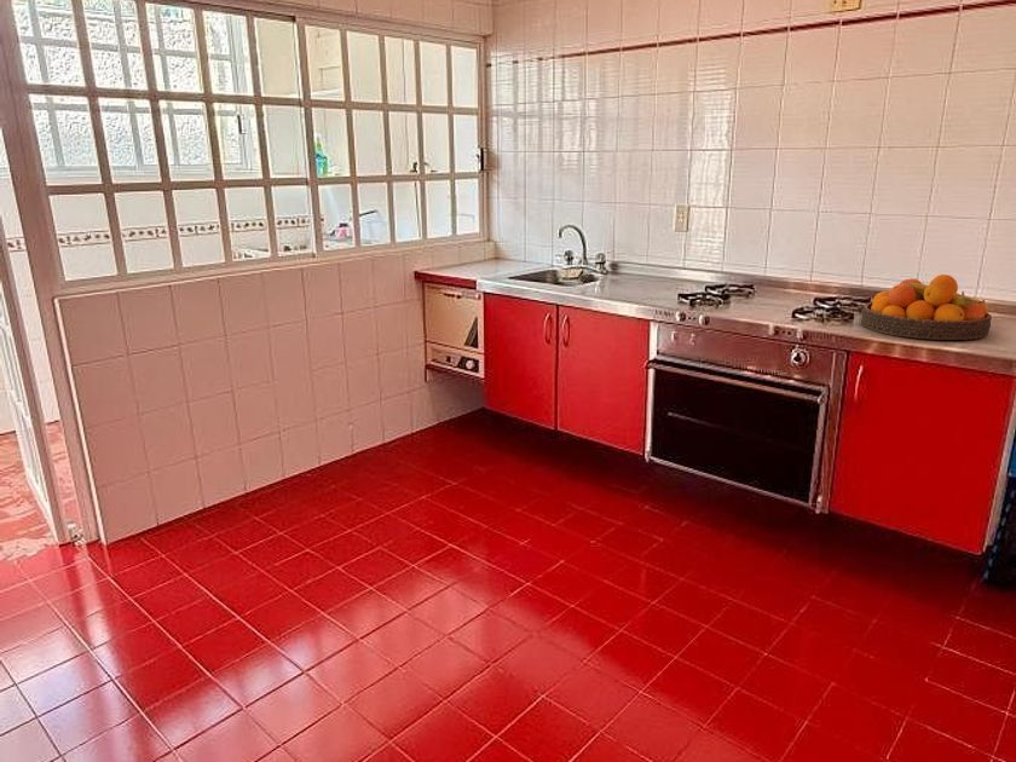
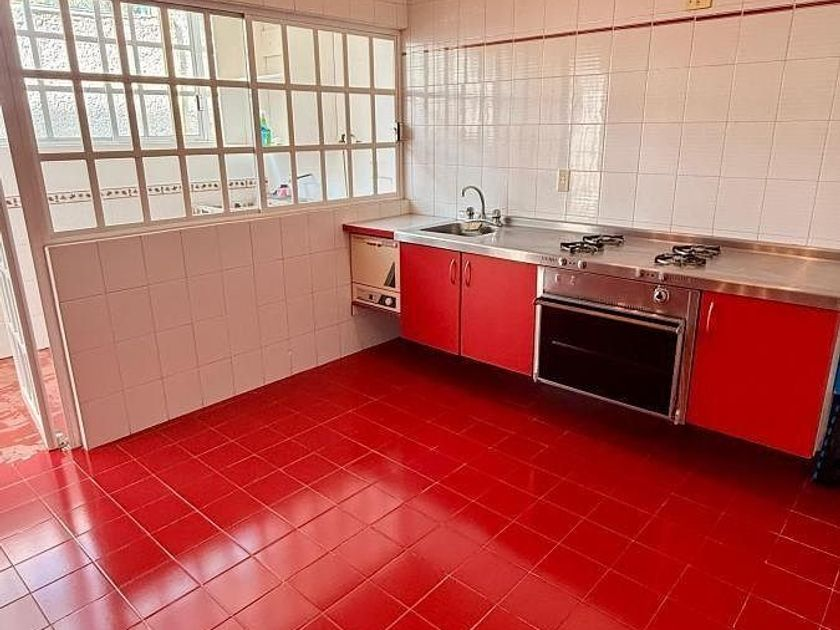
- fruit bowl (925, 302)
